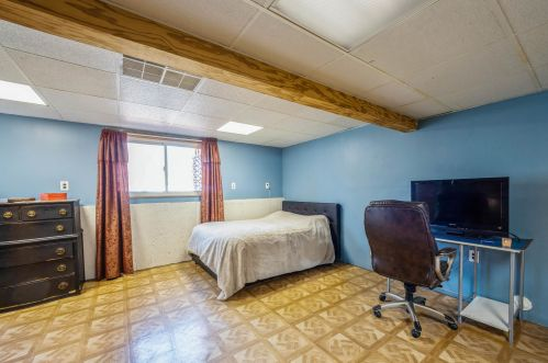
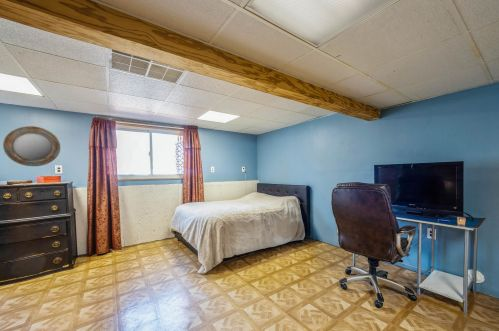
+ home mirror (33, 146)
